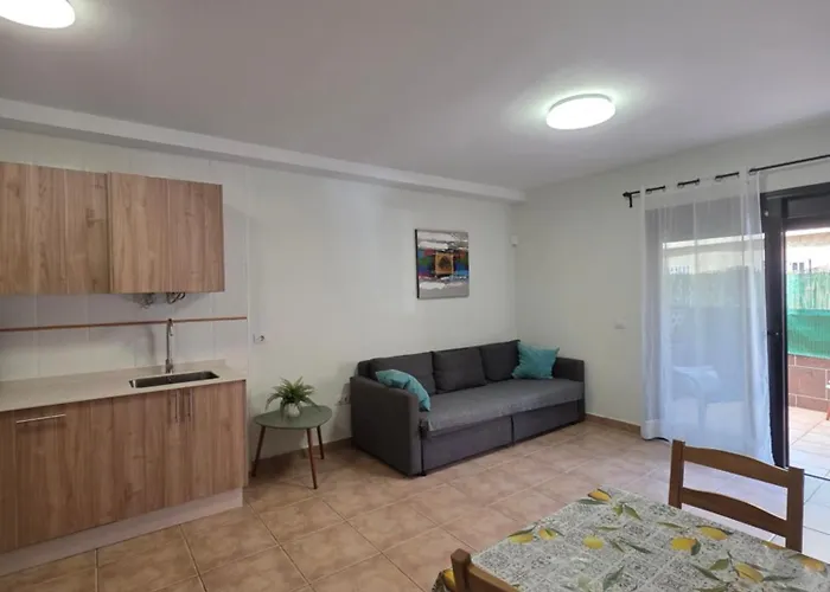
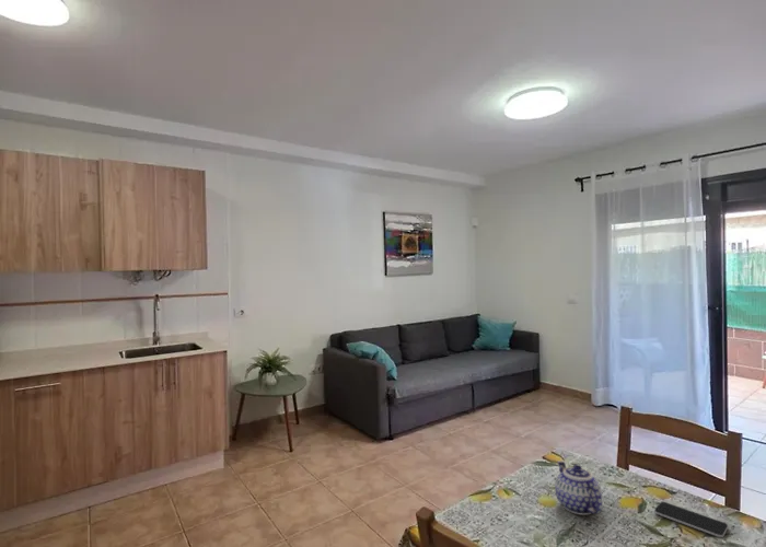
+ smartphone (689, 519)
+ teapot (577, 486)
